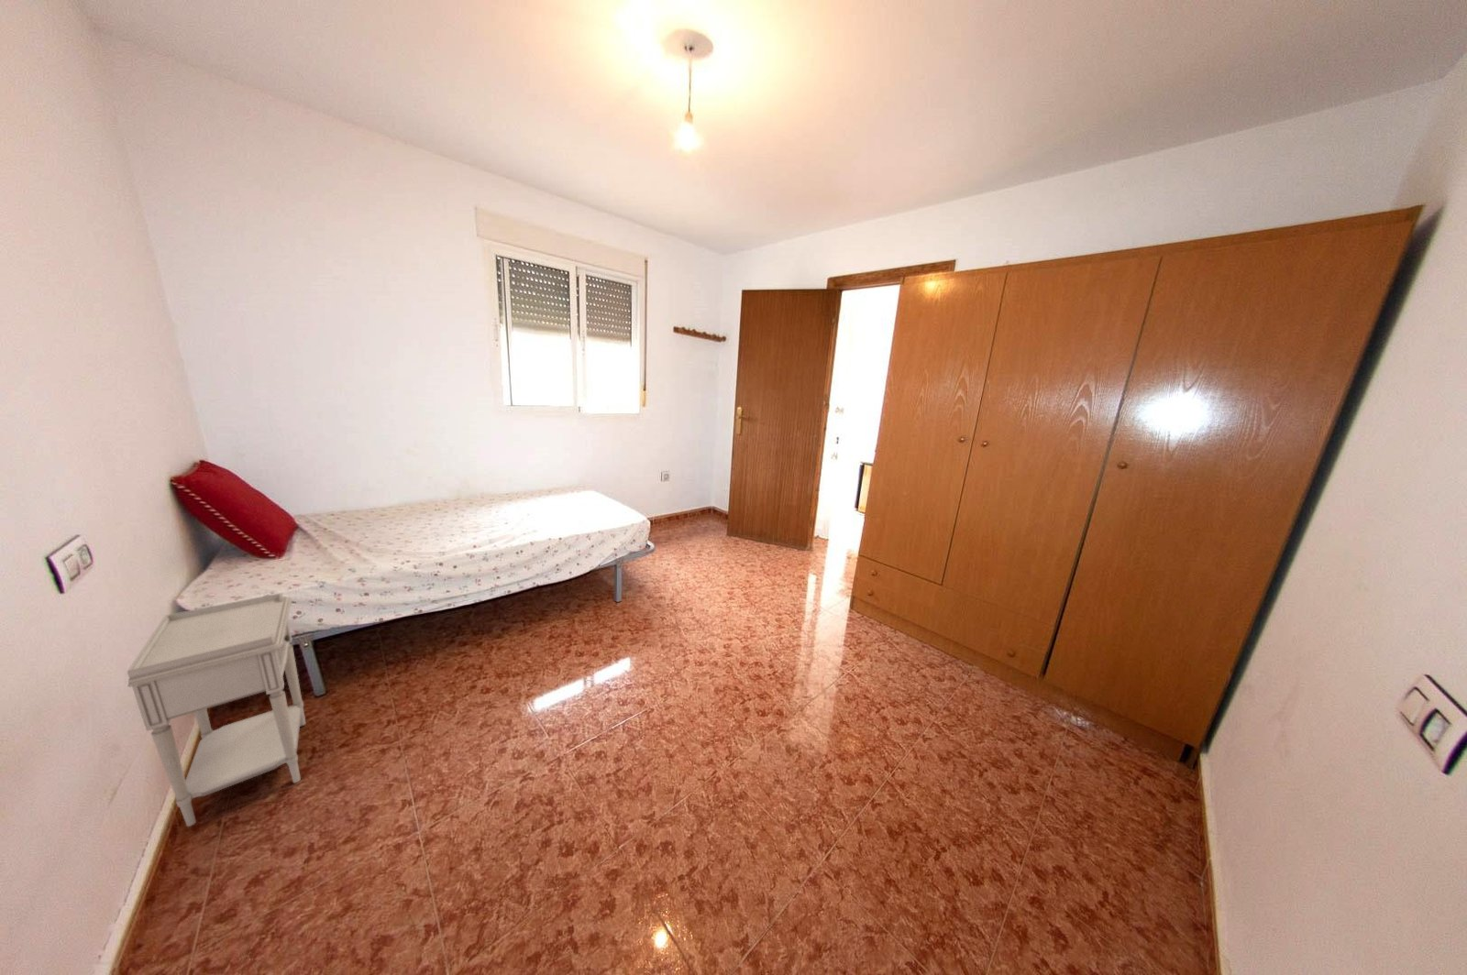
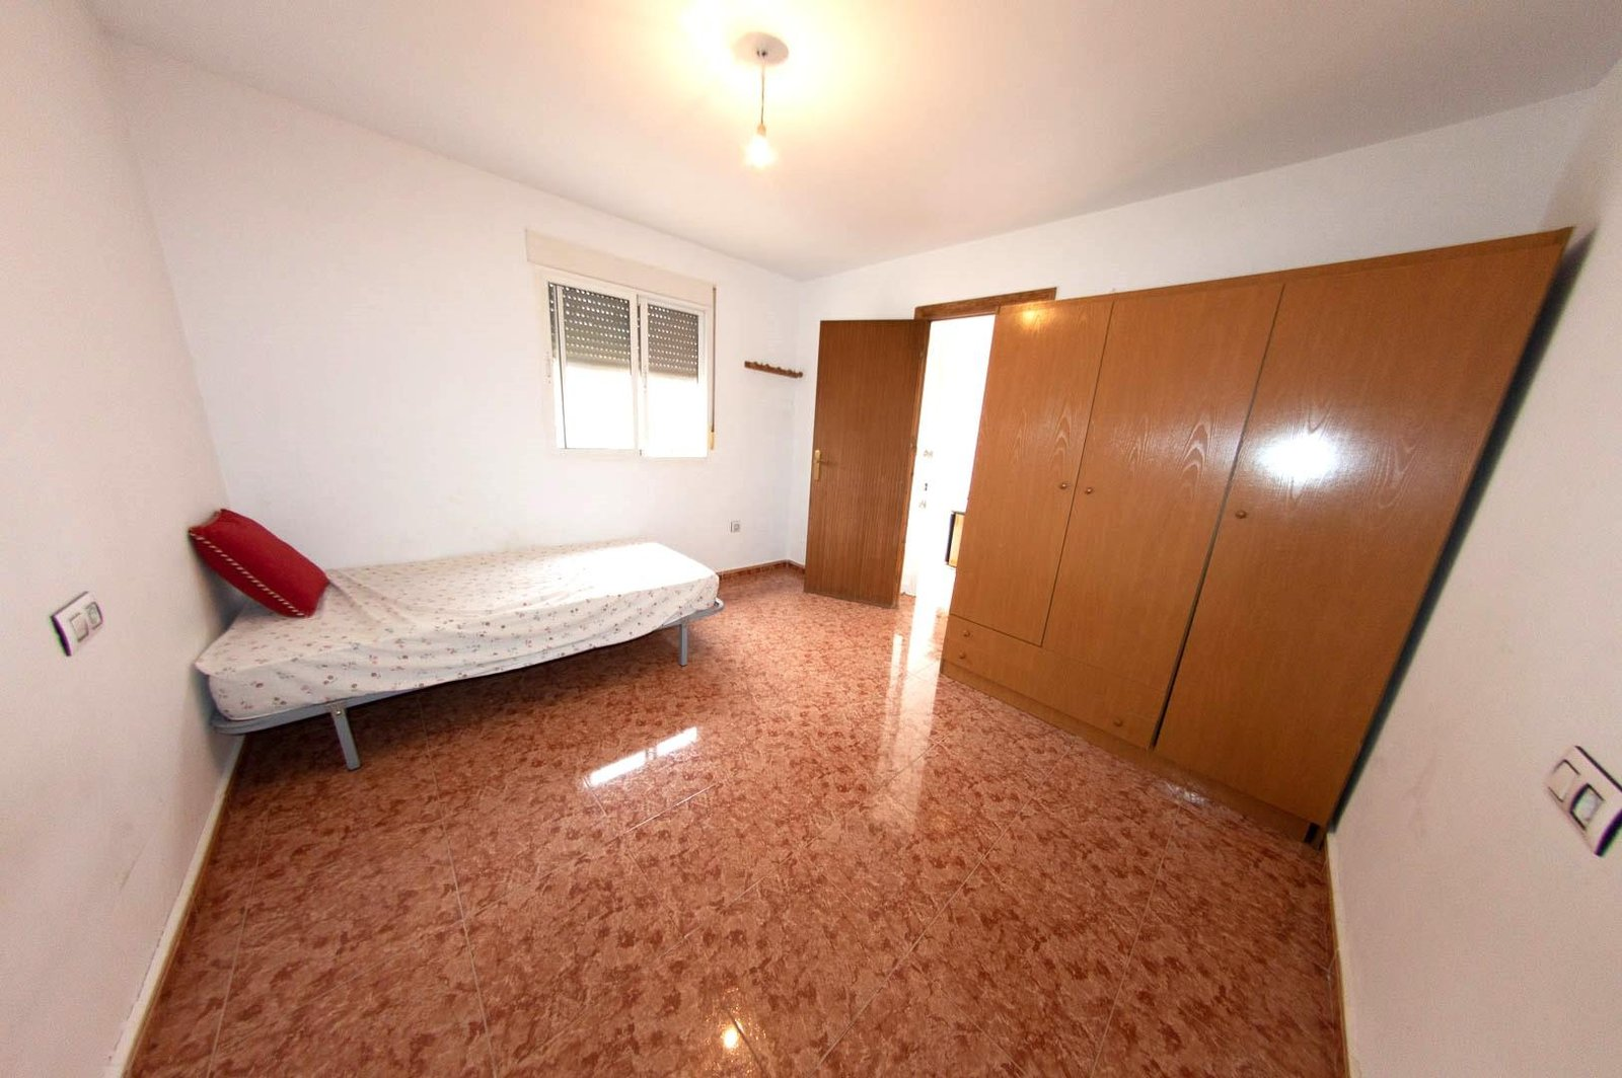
- nightstand (237, 699)
